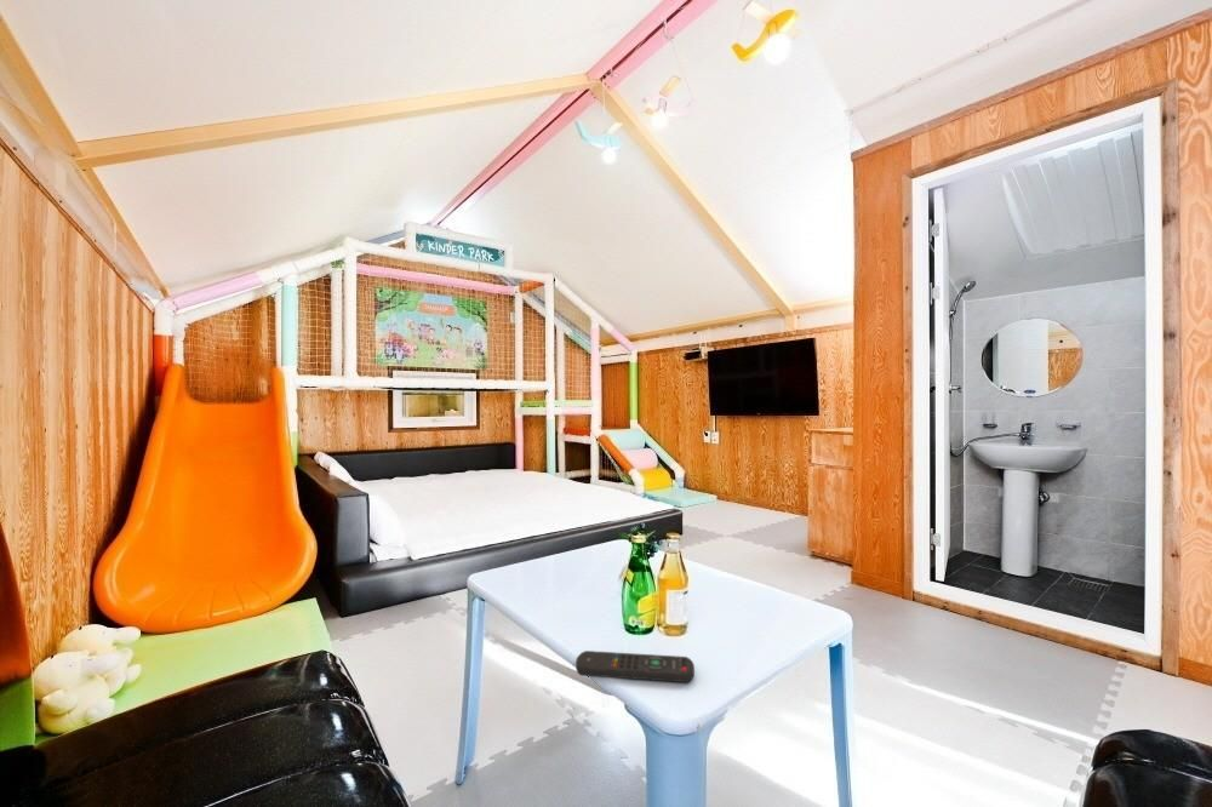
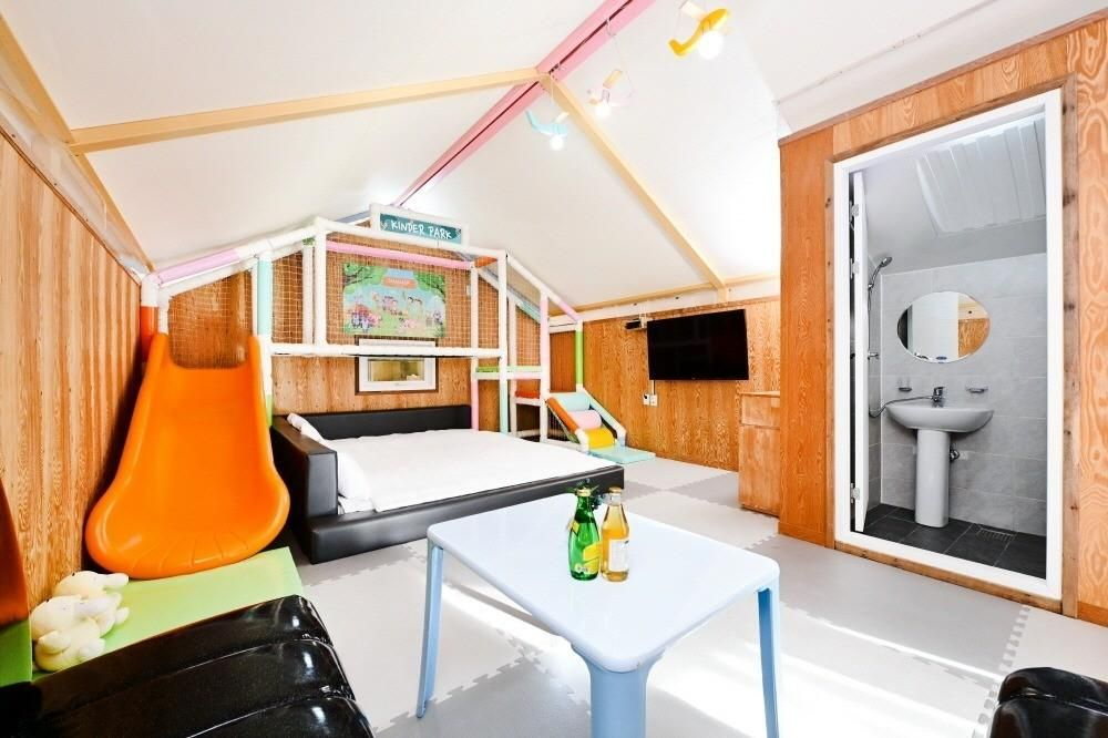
- remote control (634, 665)
